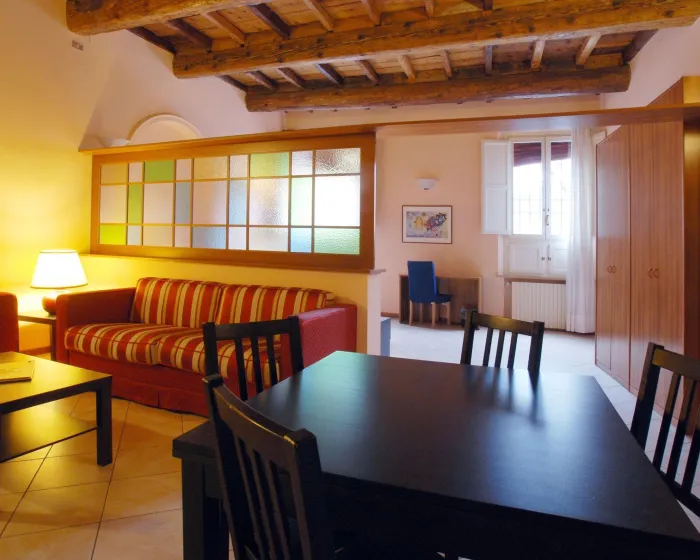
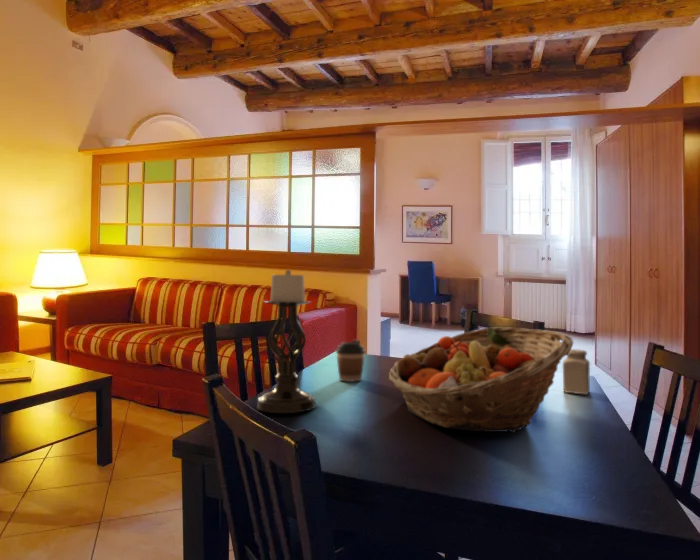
+ coffee cup (350, 360)
+ fruit basket (474, 371)
+ salt shaker (576, 370)
+ candle holder (287, 338)
